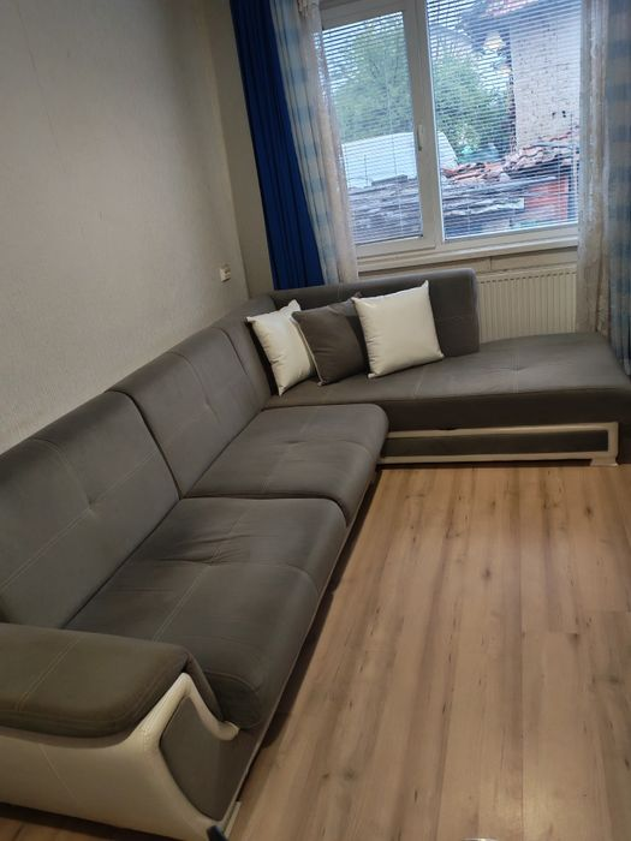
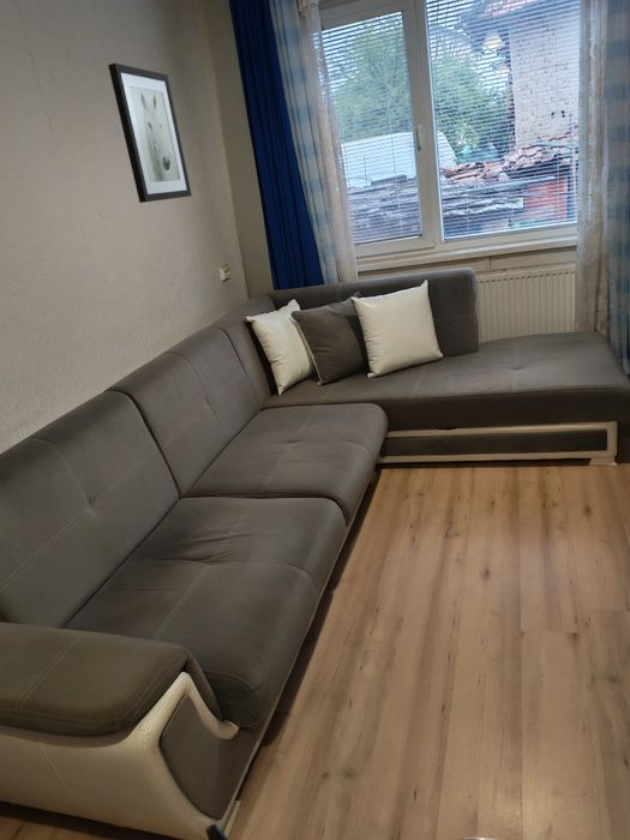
+ wall art (154, 136)
